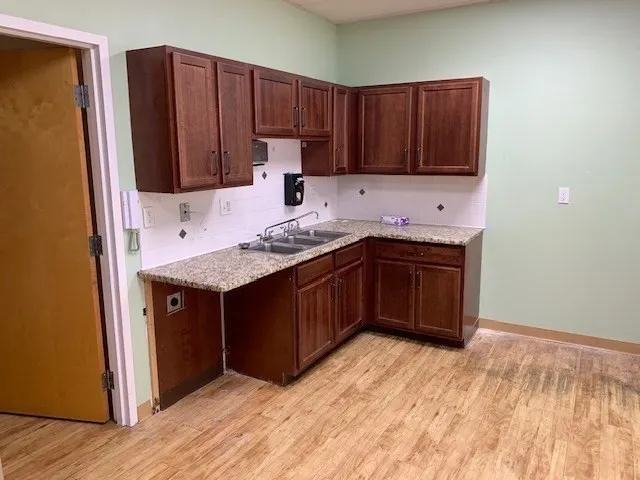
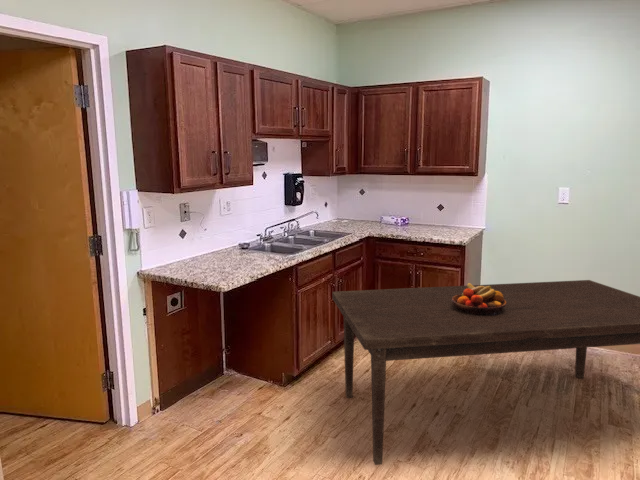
+ dining table (496, 353)
+ fruit bowl (478, 297)
